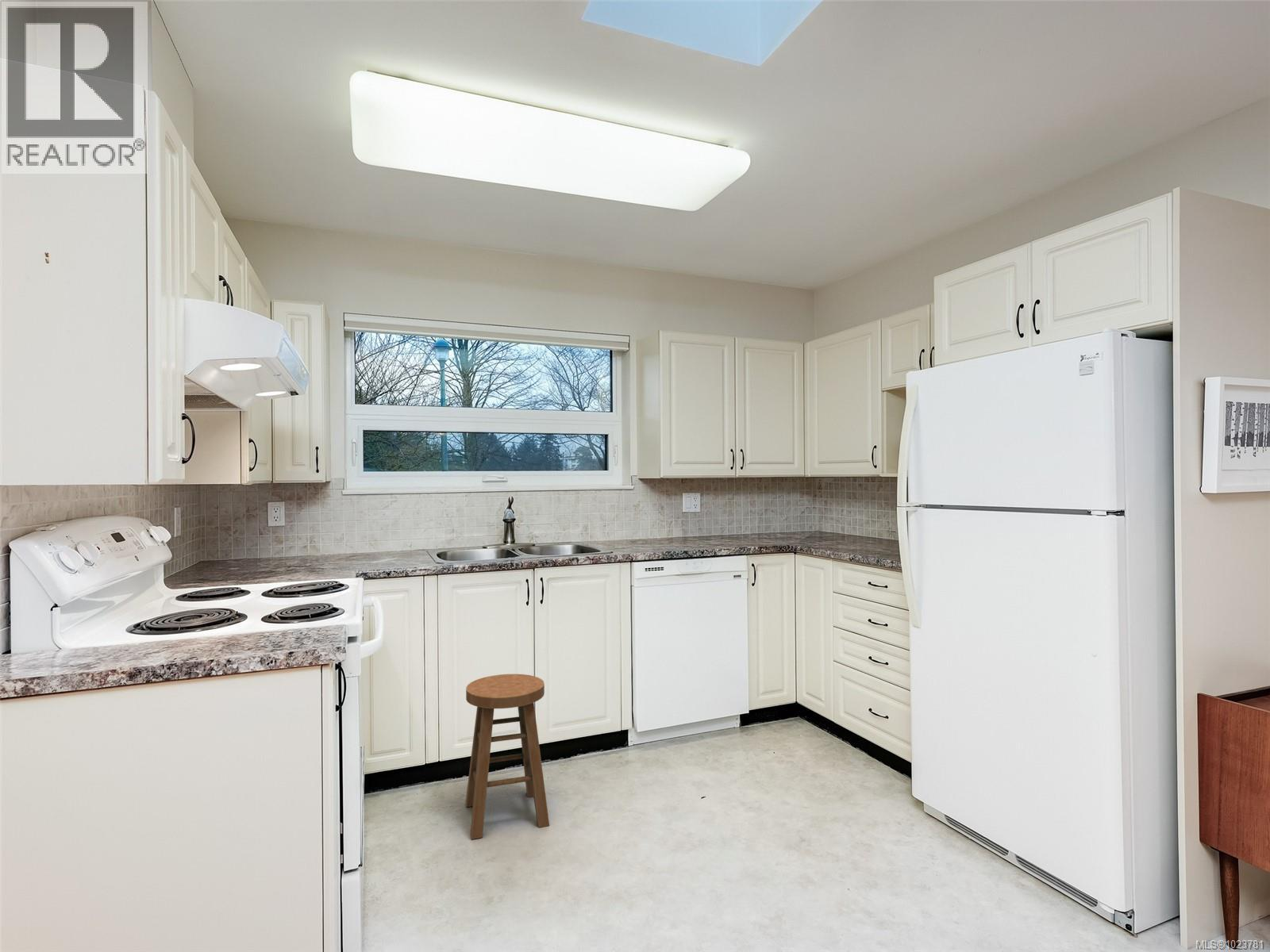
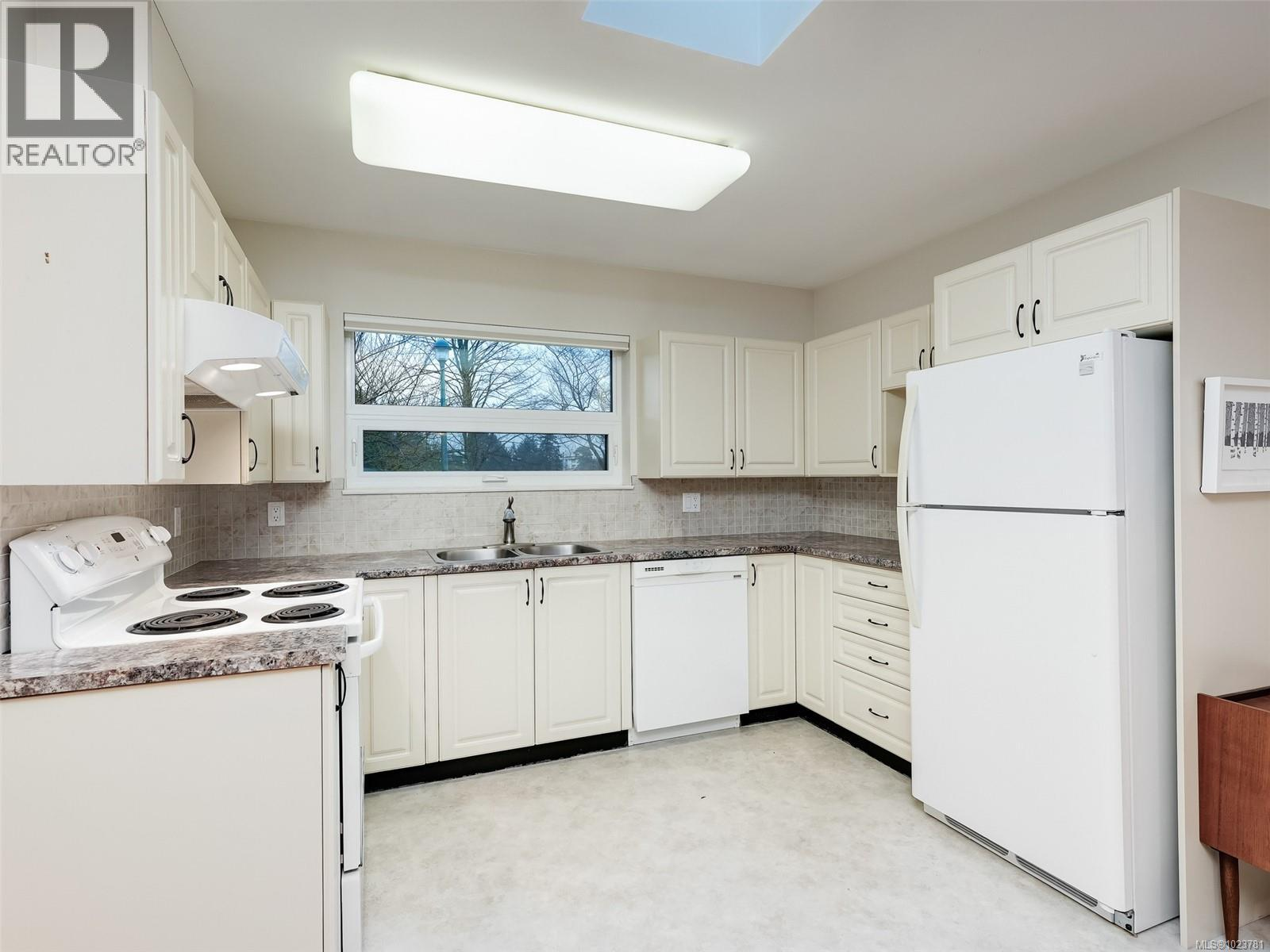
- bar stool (507, 755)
